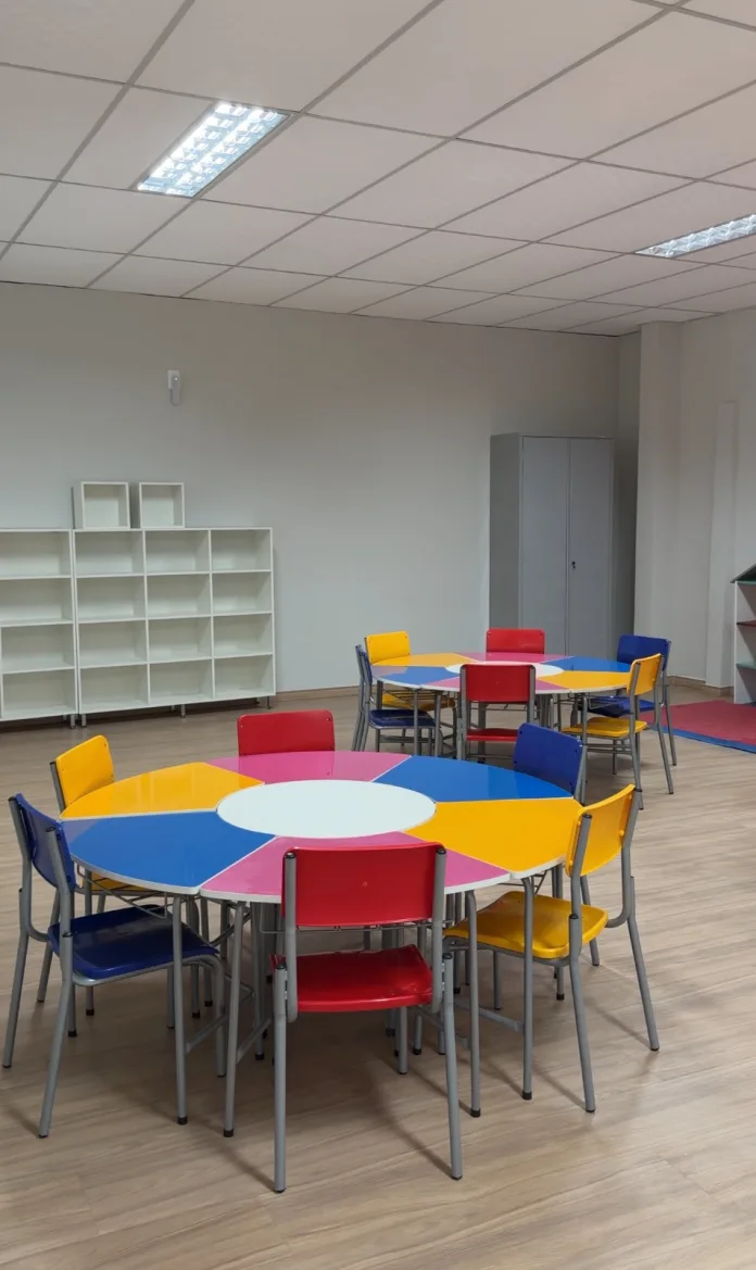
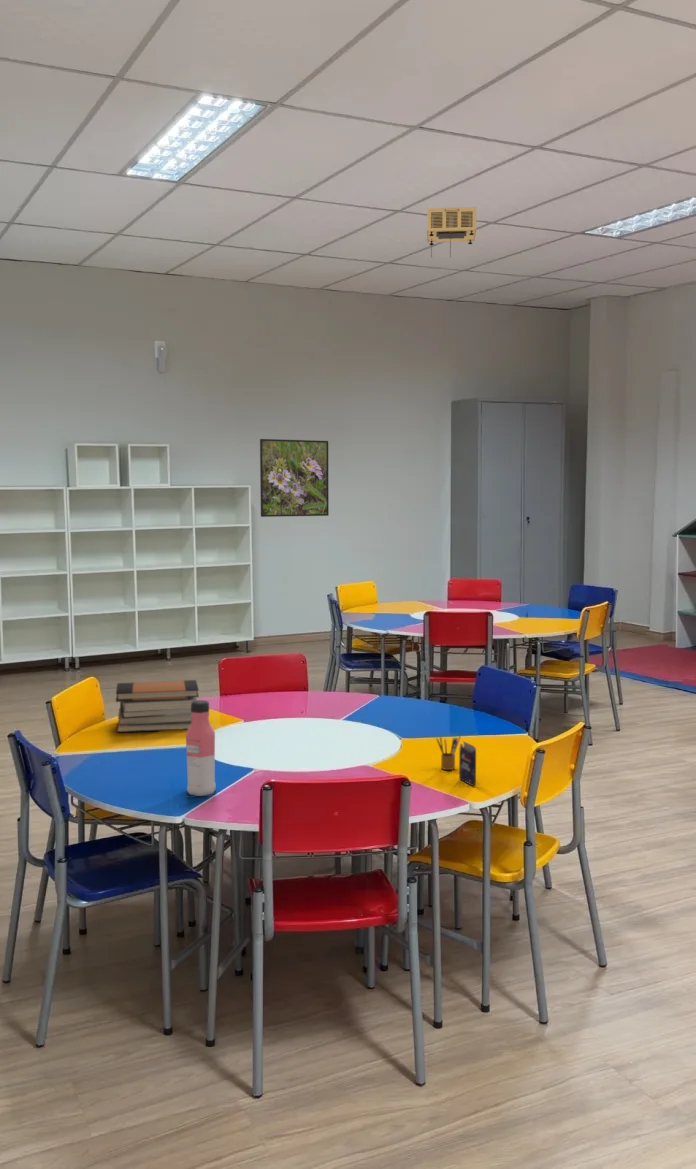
+ water bottle (200, 747)
+ crayon box (467, 762)
+ book stack (158, 705)
+ projector (451, 230)
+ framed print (295, 478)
+ pencil box (446, 751)
